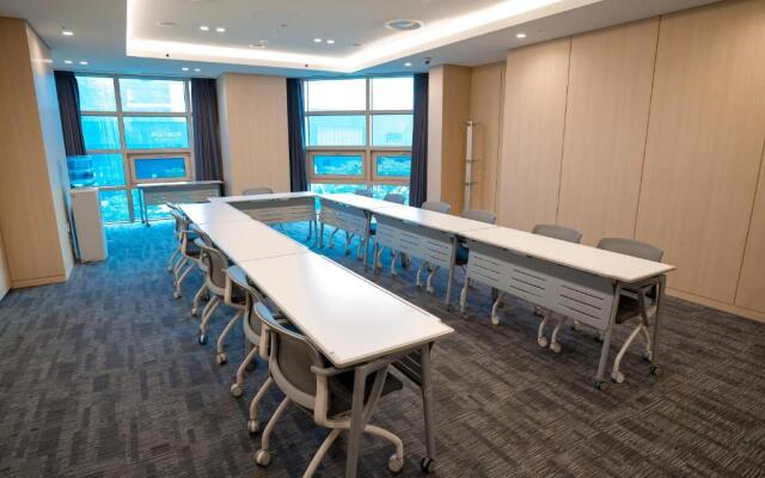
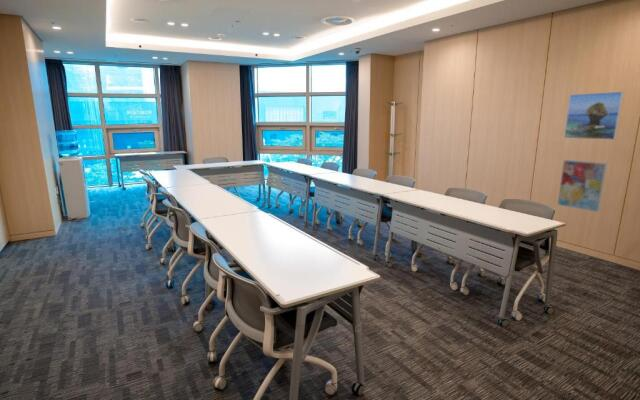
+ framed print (591, 116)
+ wall art (580, 185)
